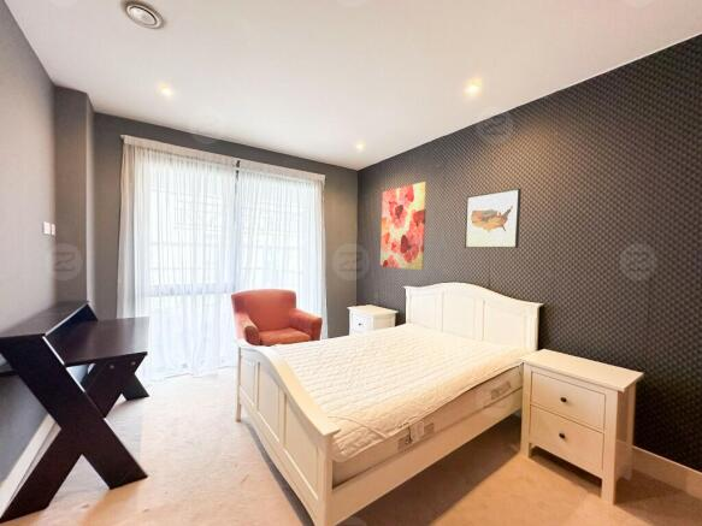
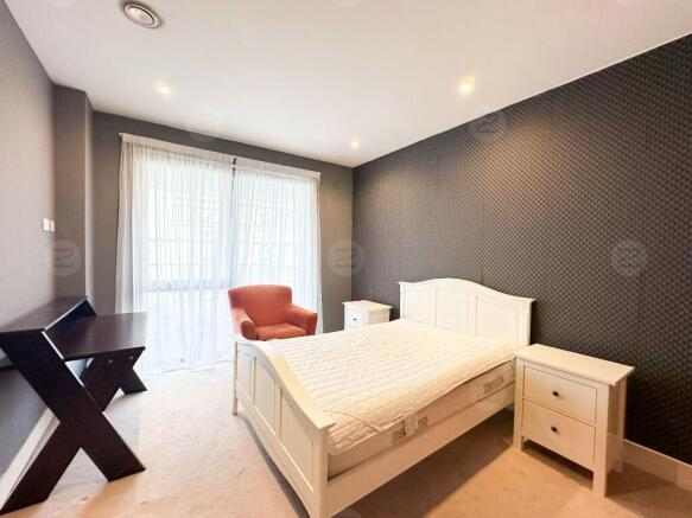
- wall art (401, 227)
- wall art (490, 220)
